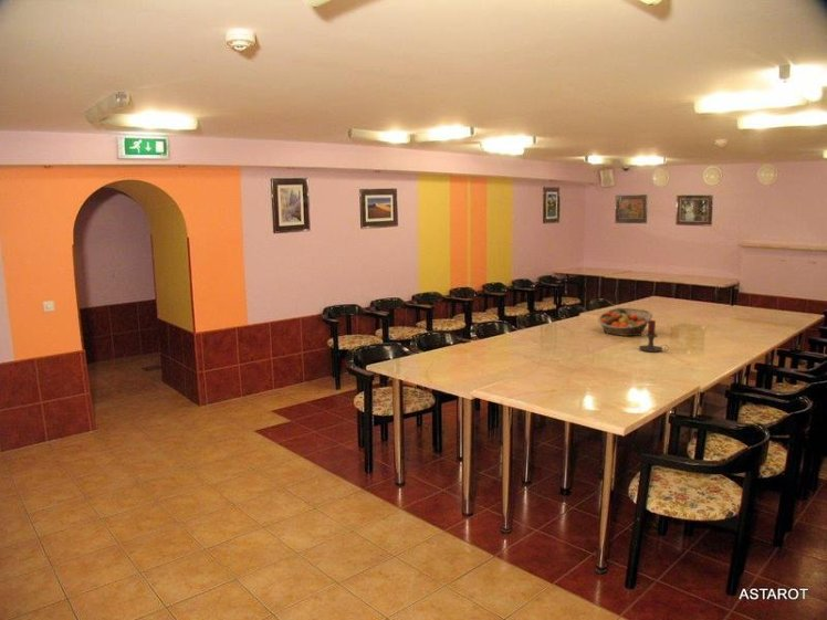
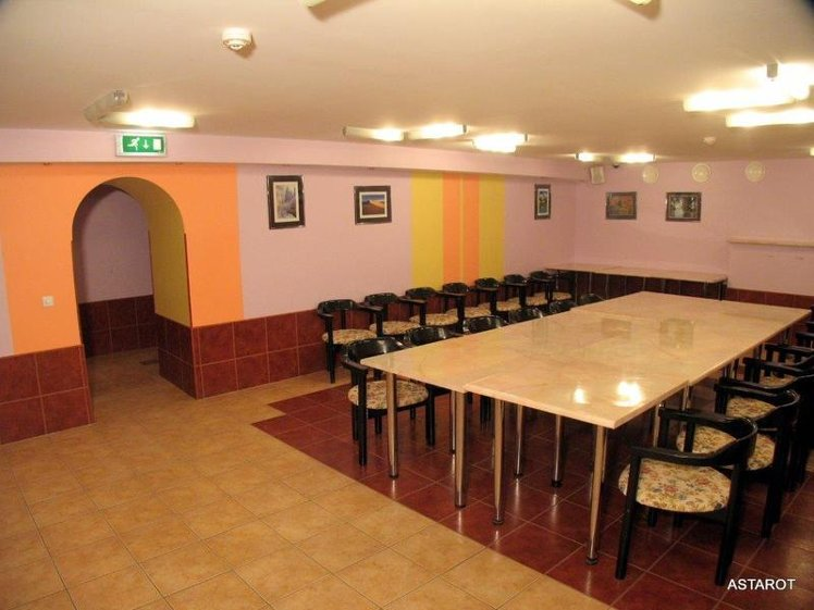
- fruit basket (624, 322)
- candle holder (655, 335)
